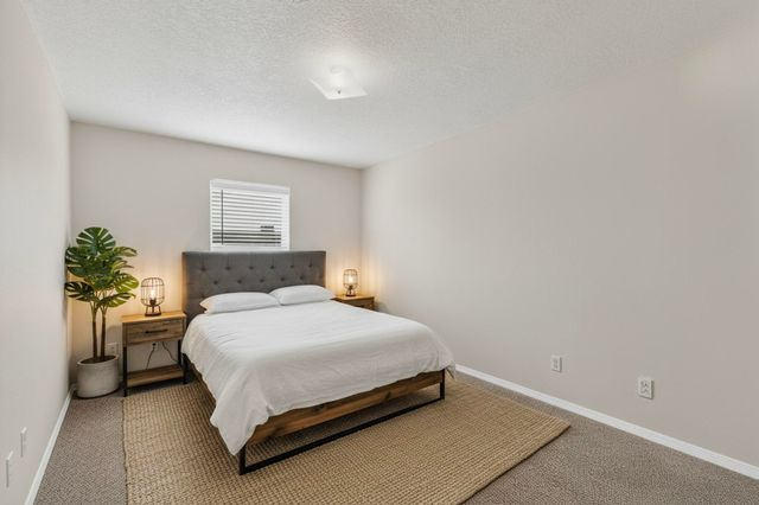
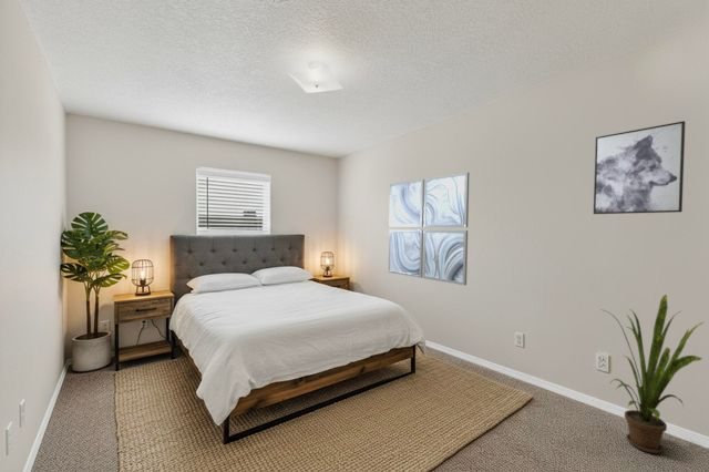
+ house plant (645, 369)
+ wall art (424, 226)
+ wall art (635, 172)
